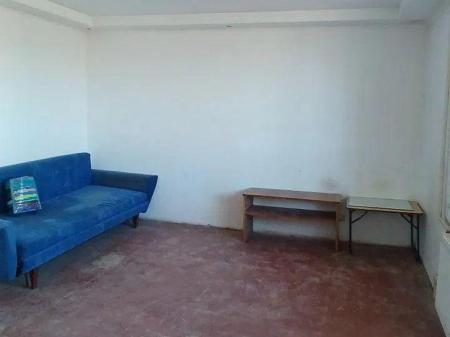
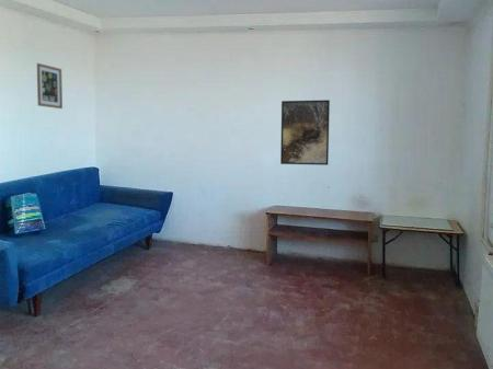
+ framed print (305, 132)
+ wall art (49, 87)
